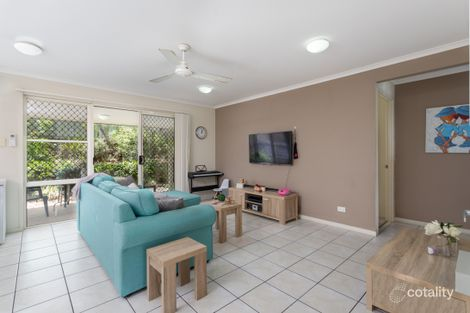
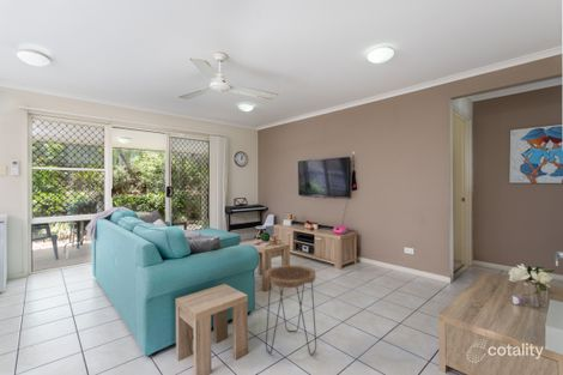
+ side table (283, 309)
